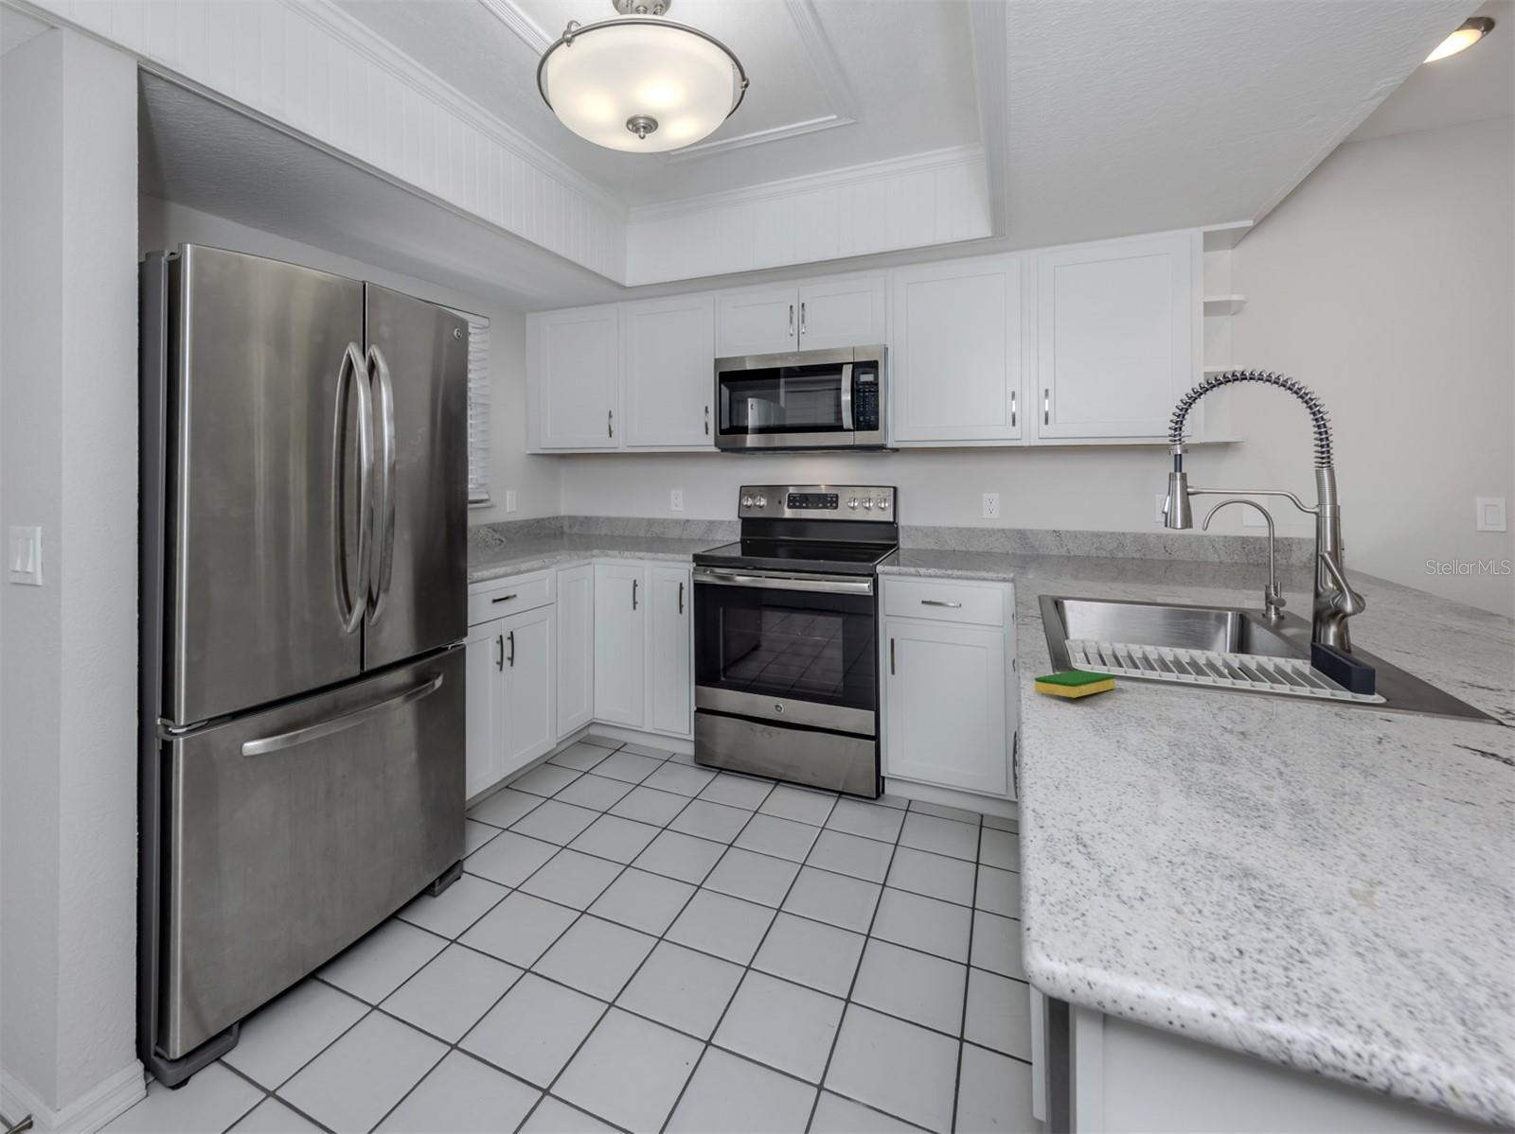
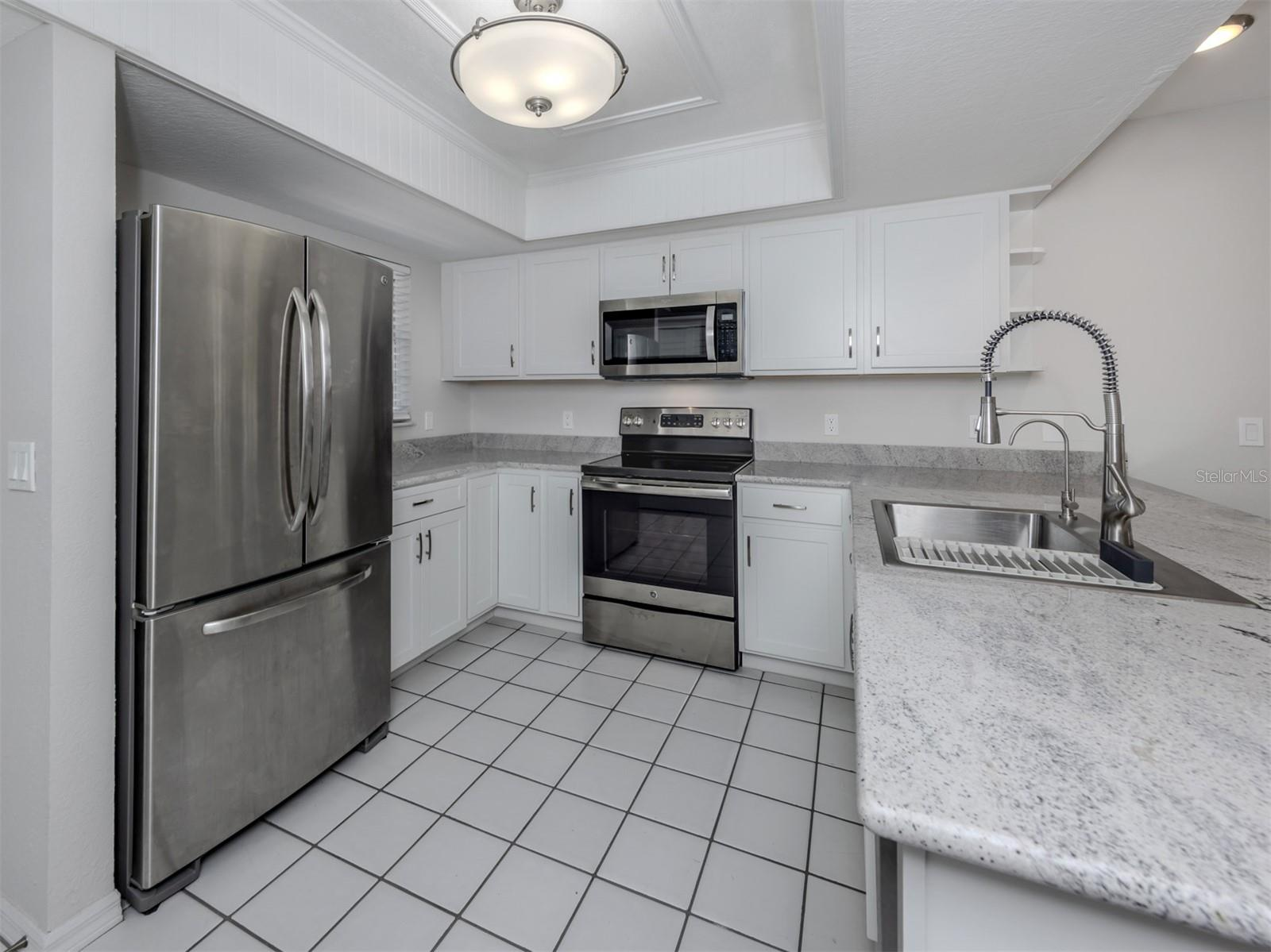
- dish sponge (1075, 683)
